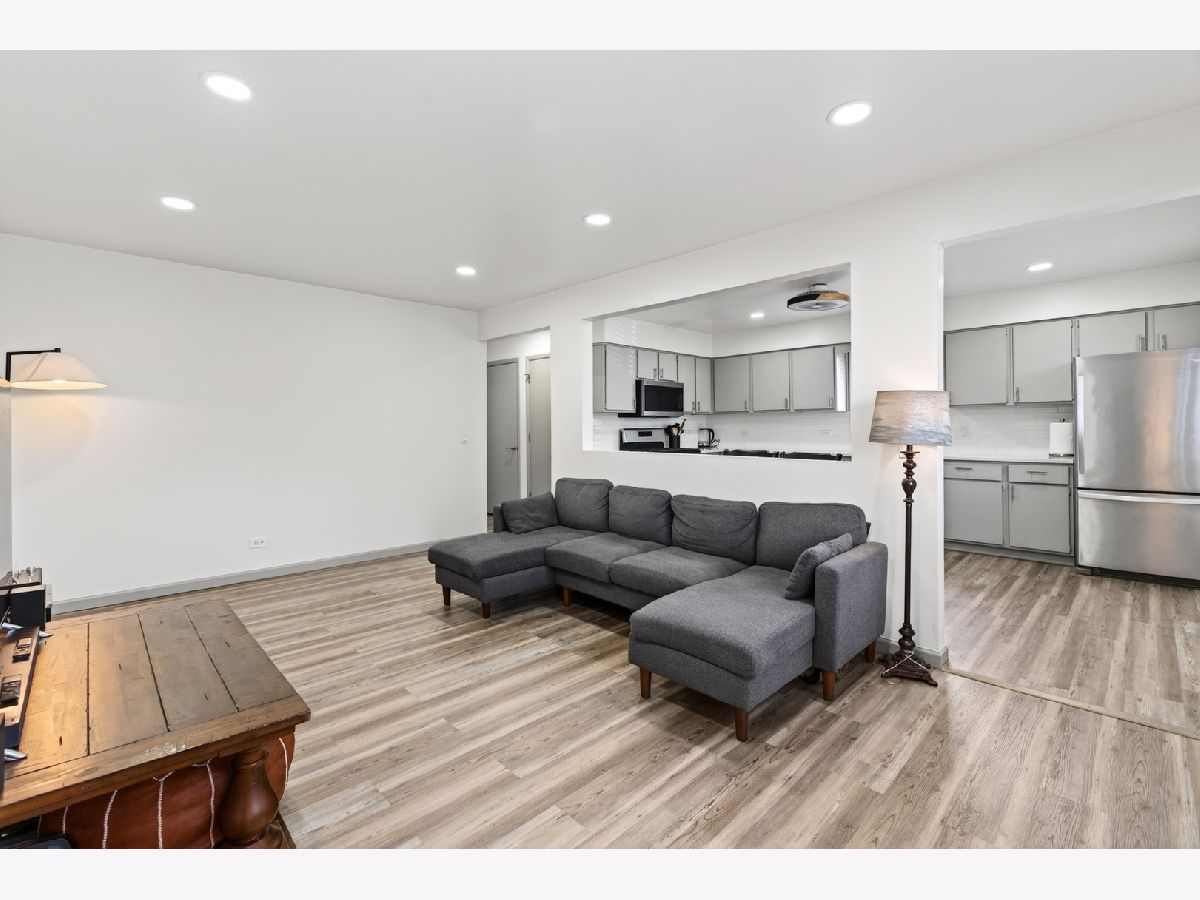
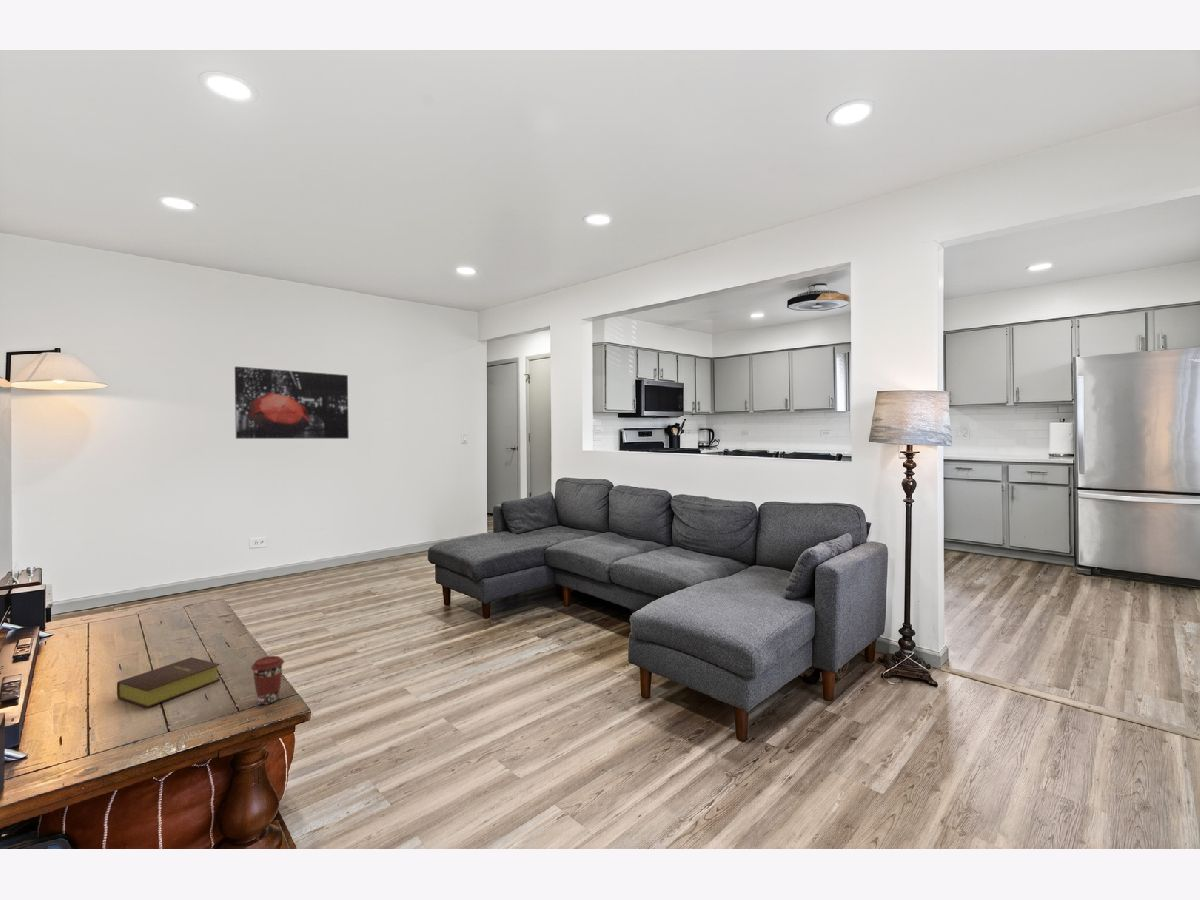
+ wall art (295, 404)
+ coffee cup (268, 680)
+ bible (170, 680)
